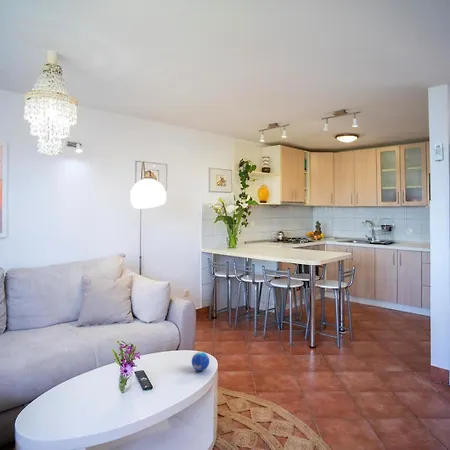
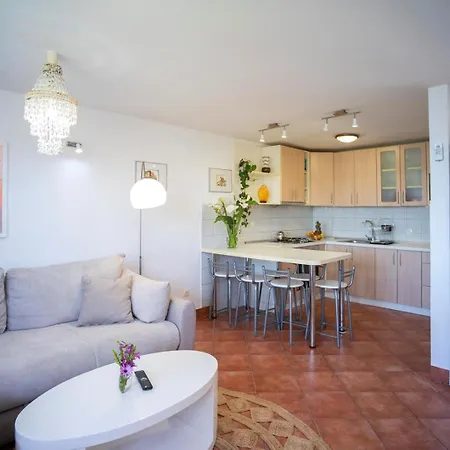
- decorative orb (200, 361)
